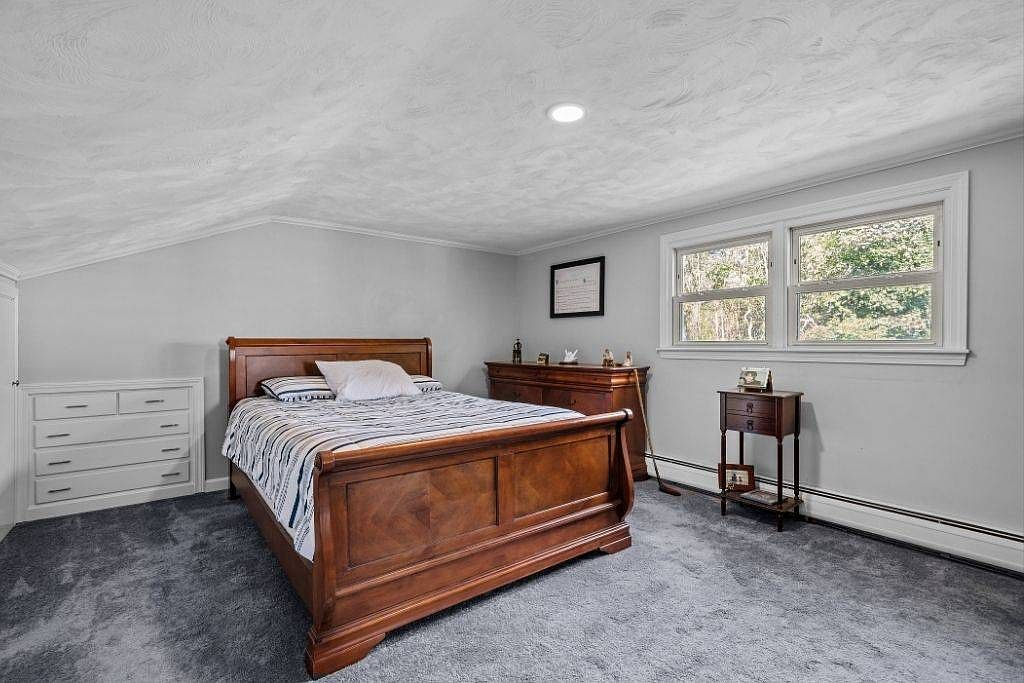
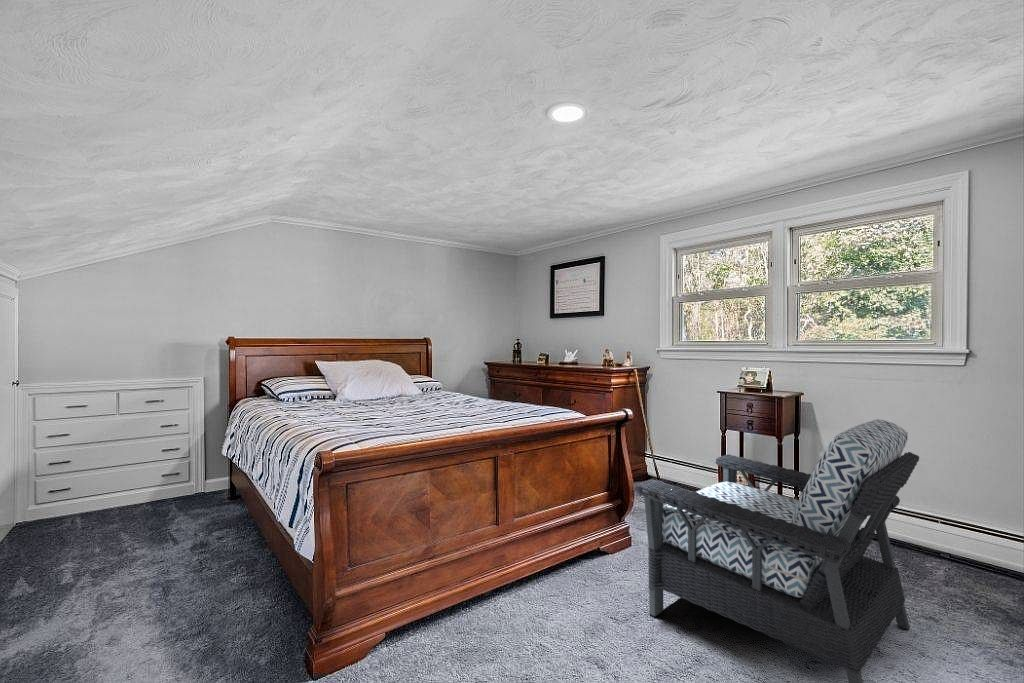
+ armchair (777, 517)
